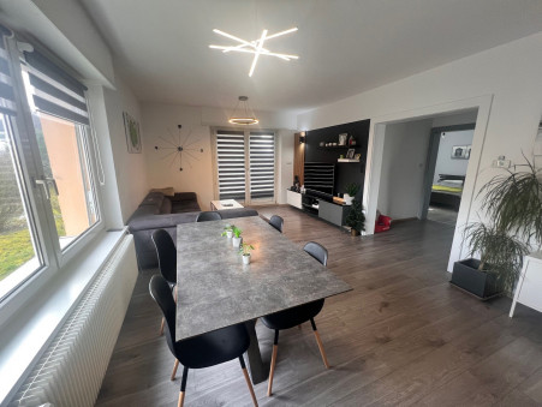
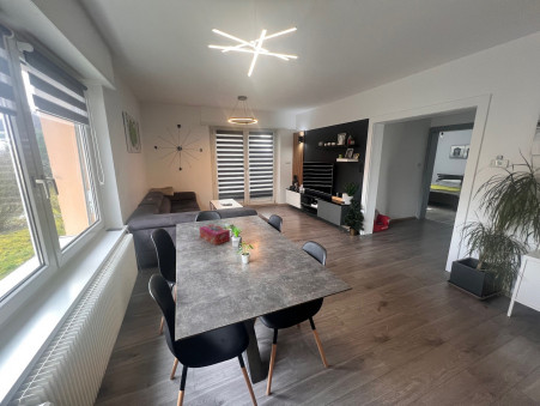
+ tissue box (214, 234)
